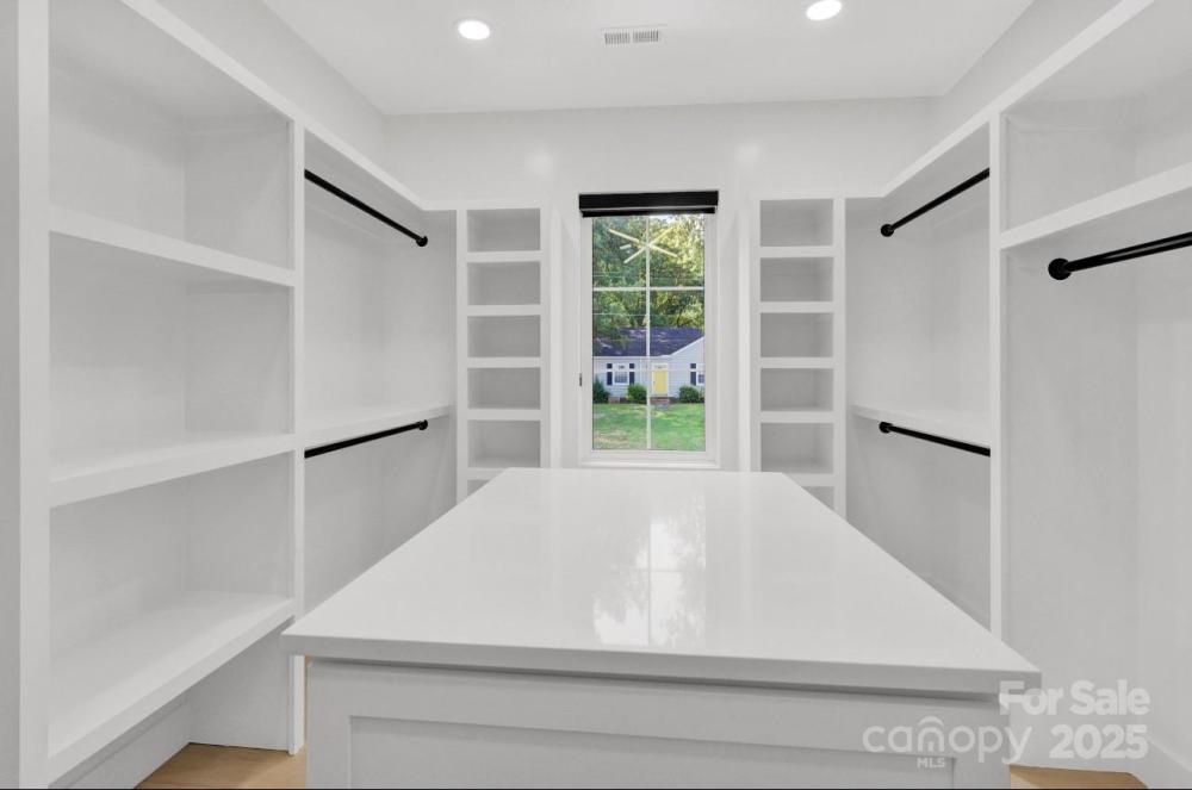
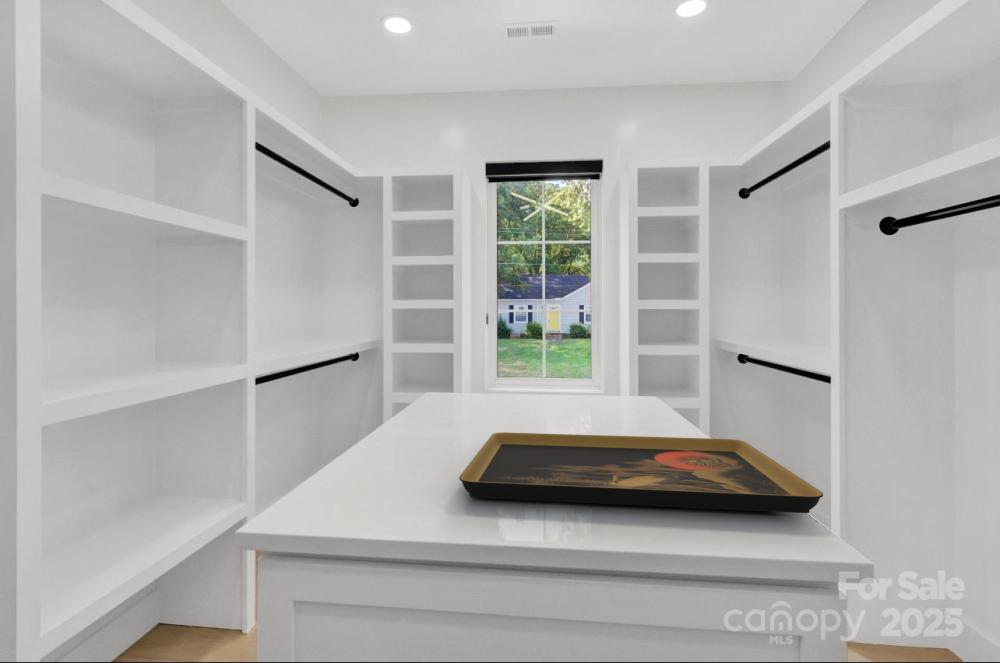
+ decorative tray (621, 464)
